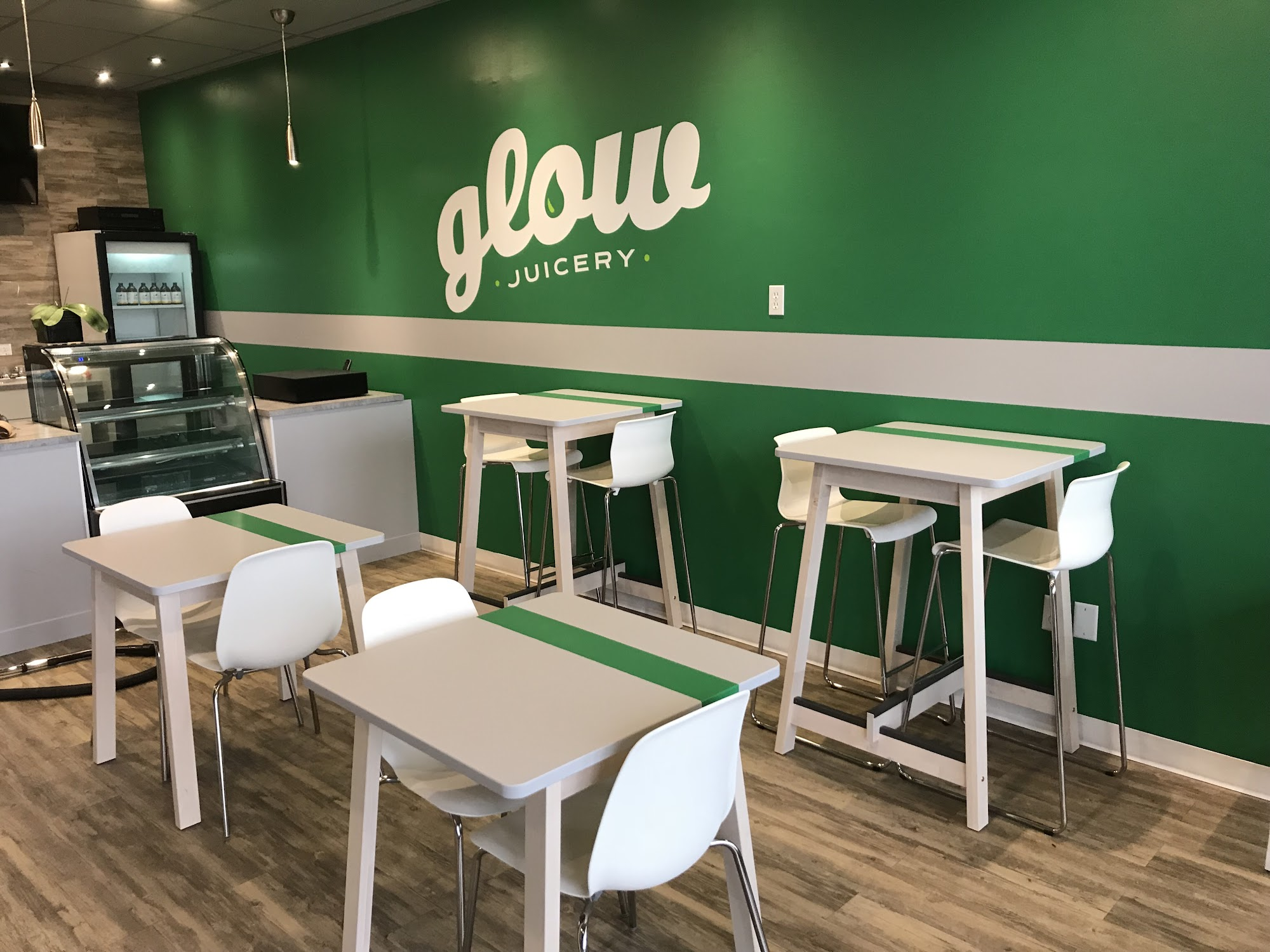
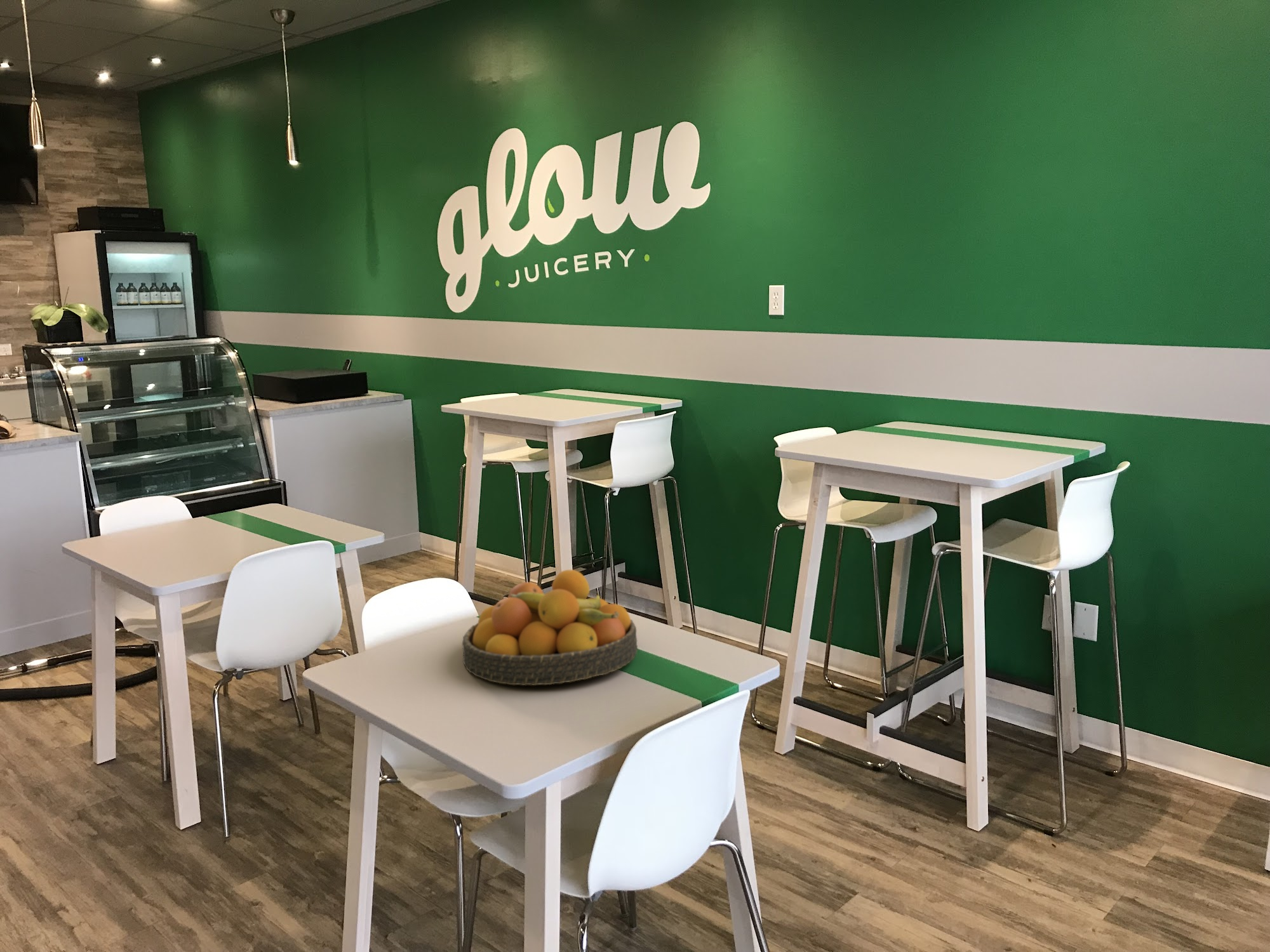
+ fruit bowl (549, 619)
